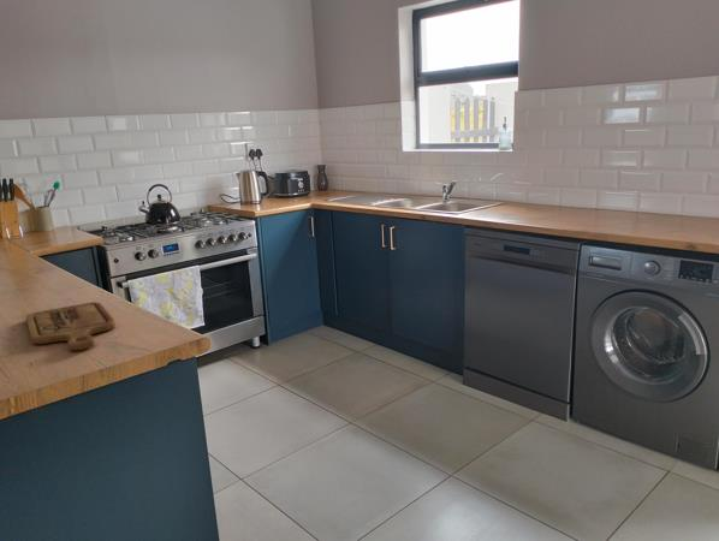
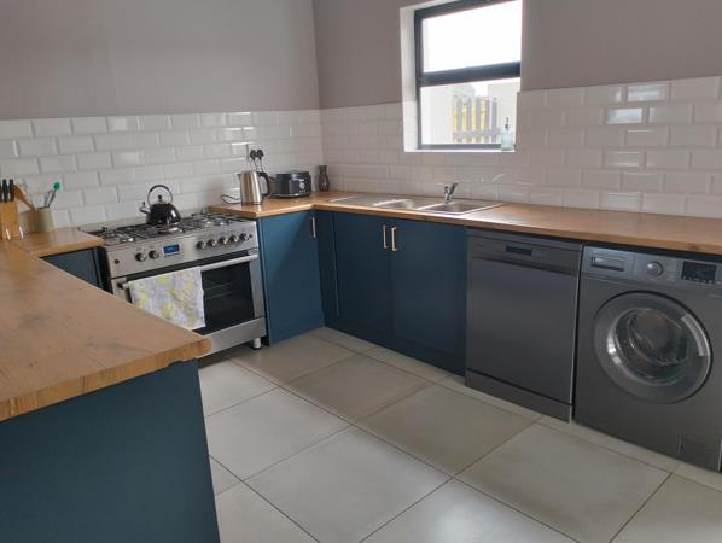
- cutting board (71, 326)
